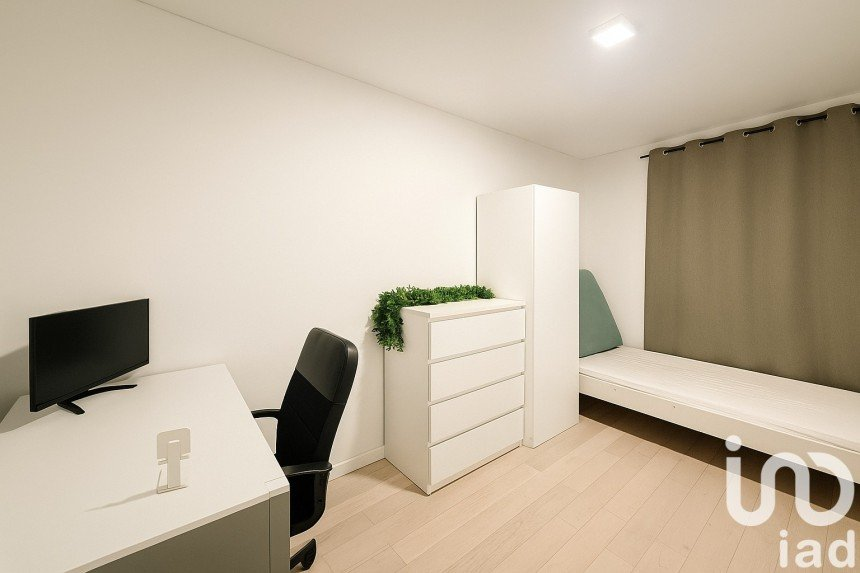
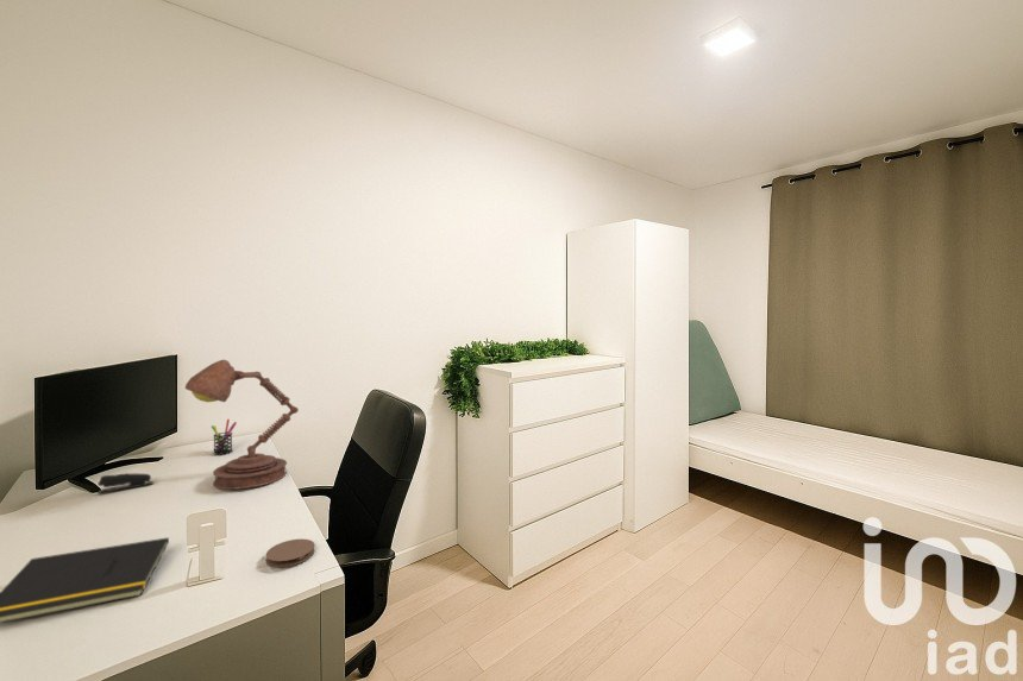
+ desk lamp (259, 435)
+ stapler (126, 480)
+ coaster (290, 551)
+ pen holder (221, 436)
+ notepad (84, 575)
